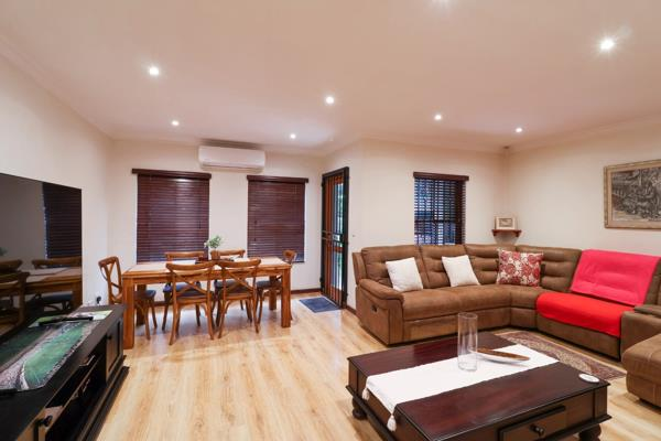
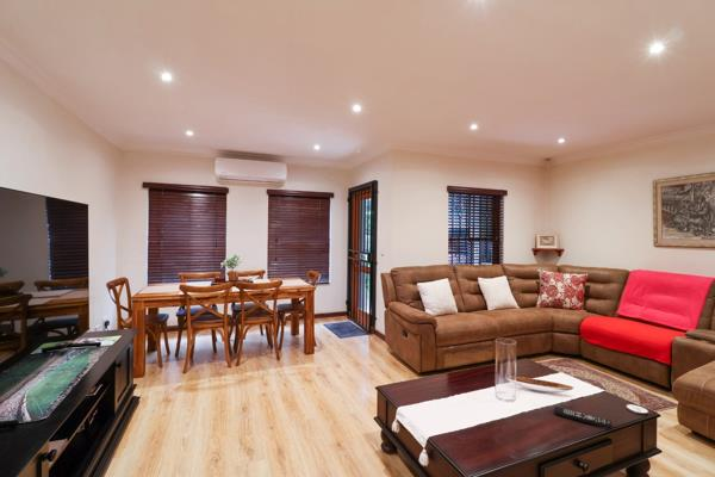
+ remote control (582, 417)
